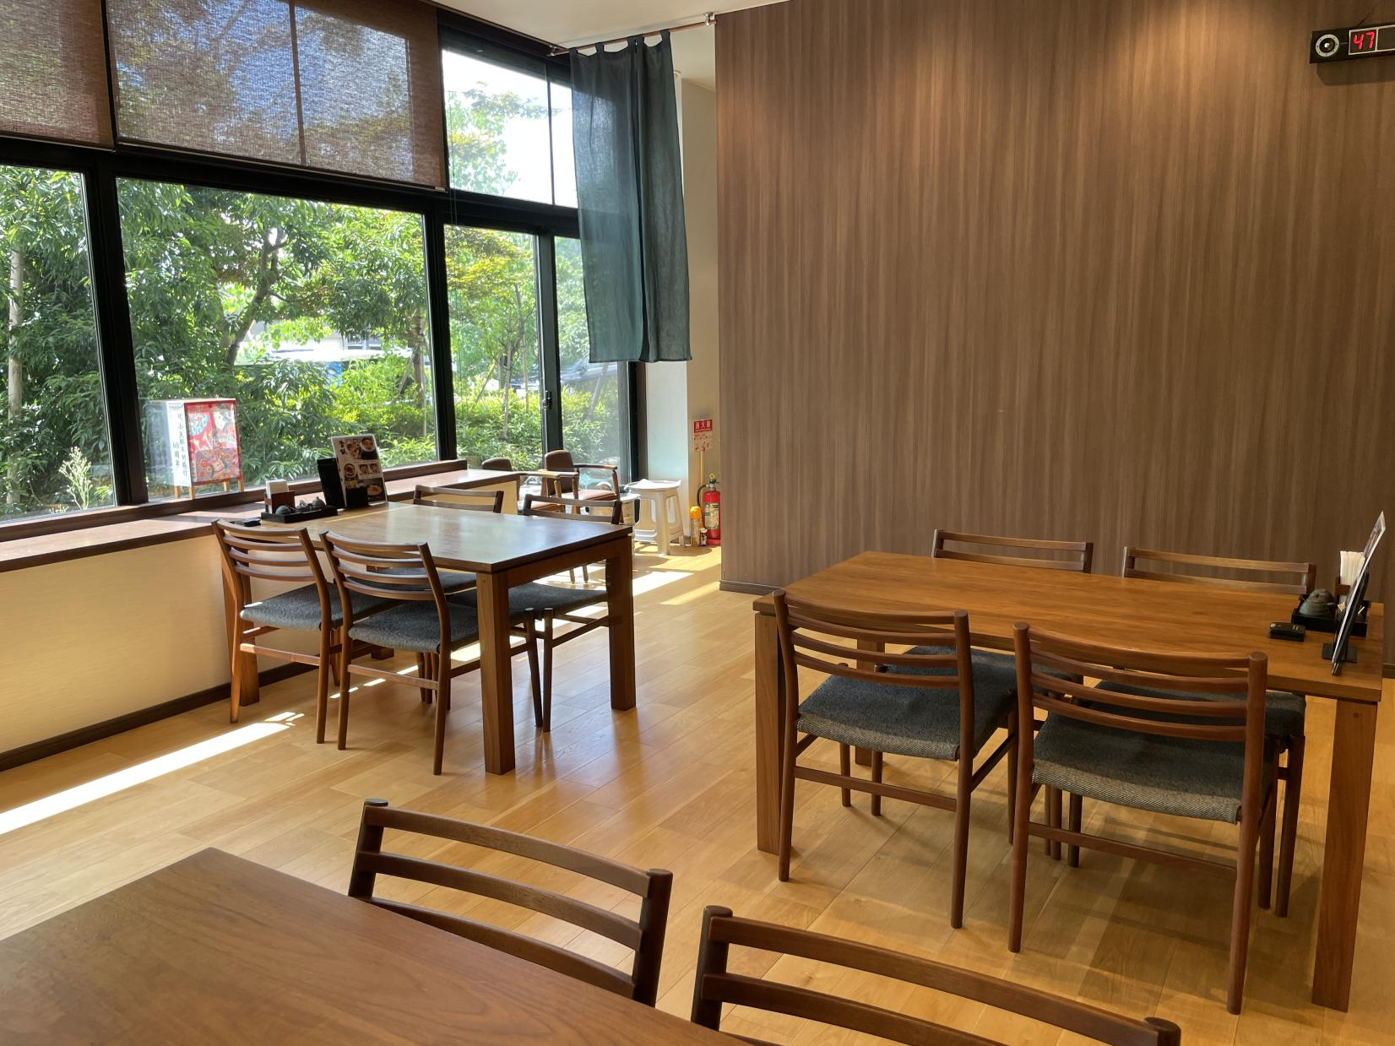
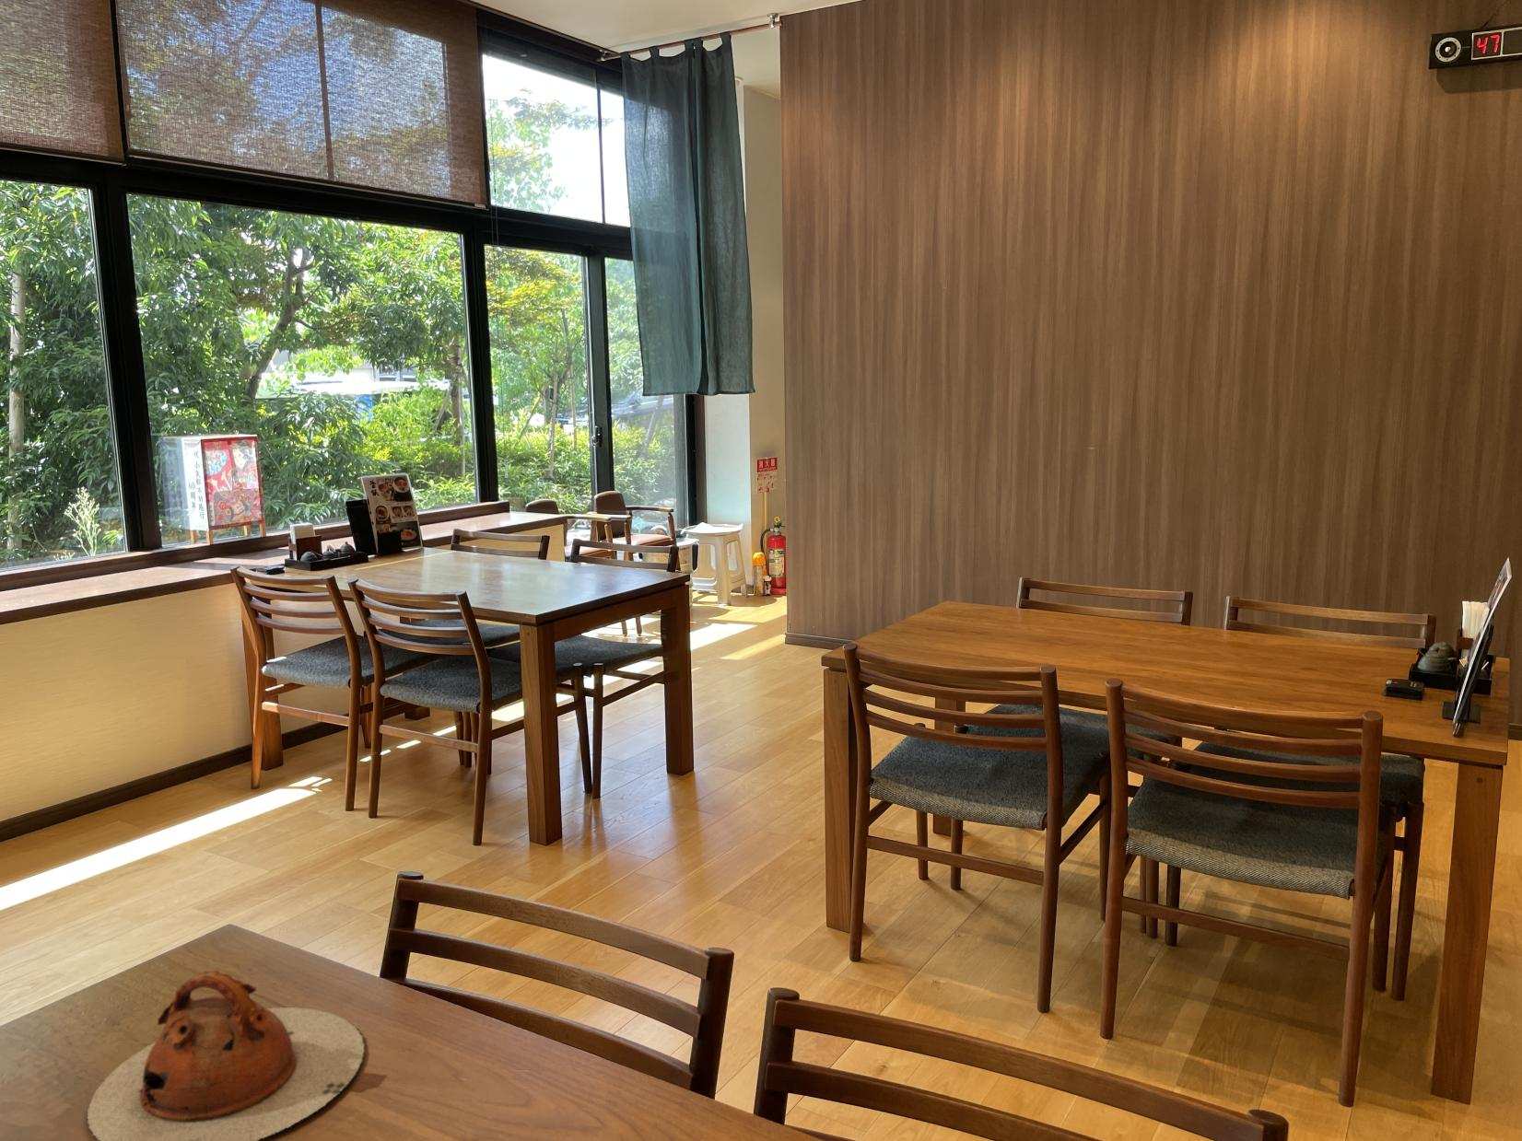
+ teapot (228, 1022)
